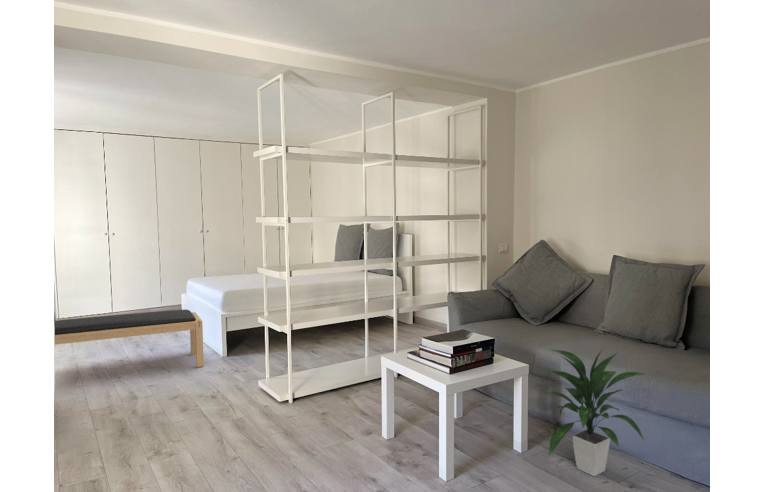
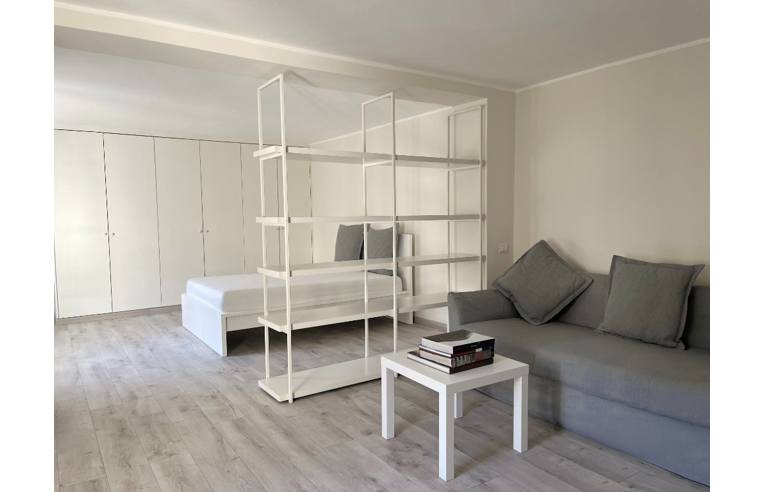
- bench (120, 337)
- indoor plant (586, 407)
